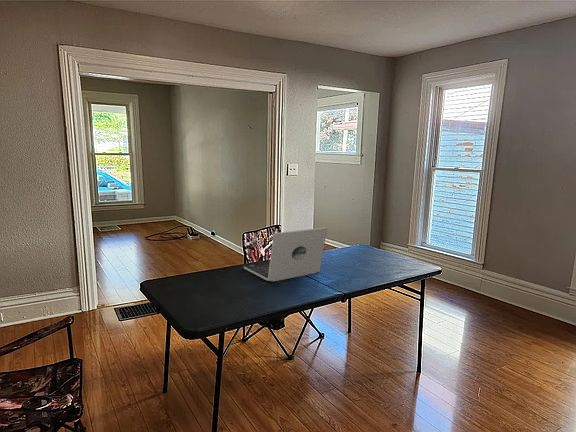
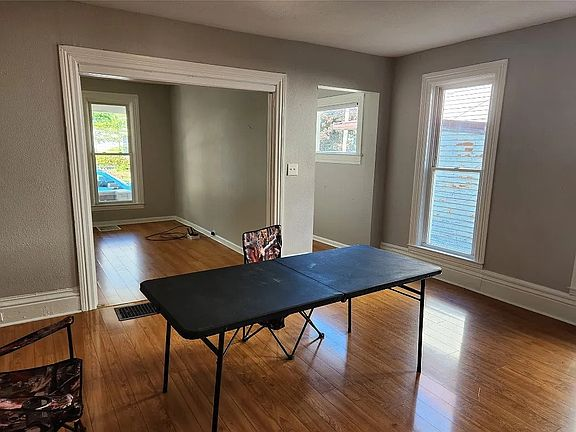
- laptop (284, 248)
